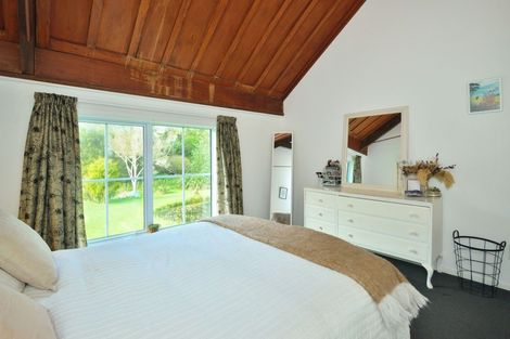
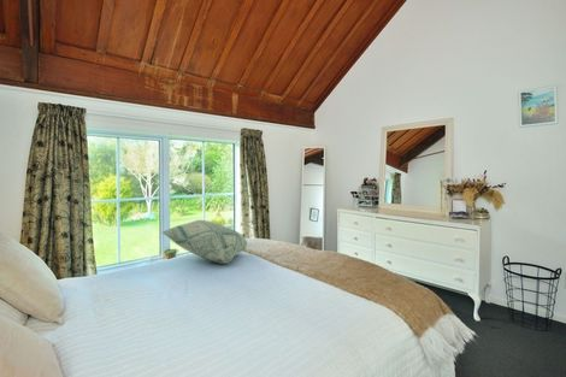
+ decorative pillow (208, 240)
